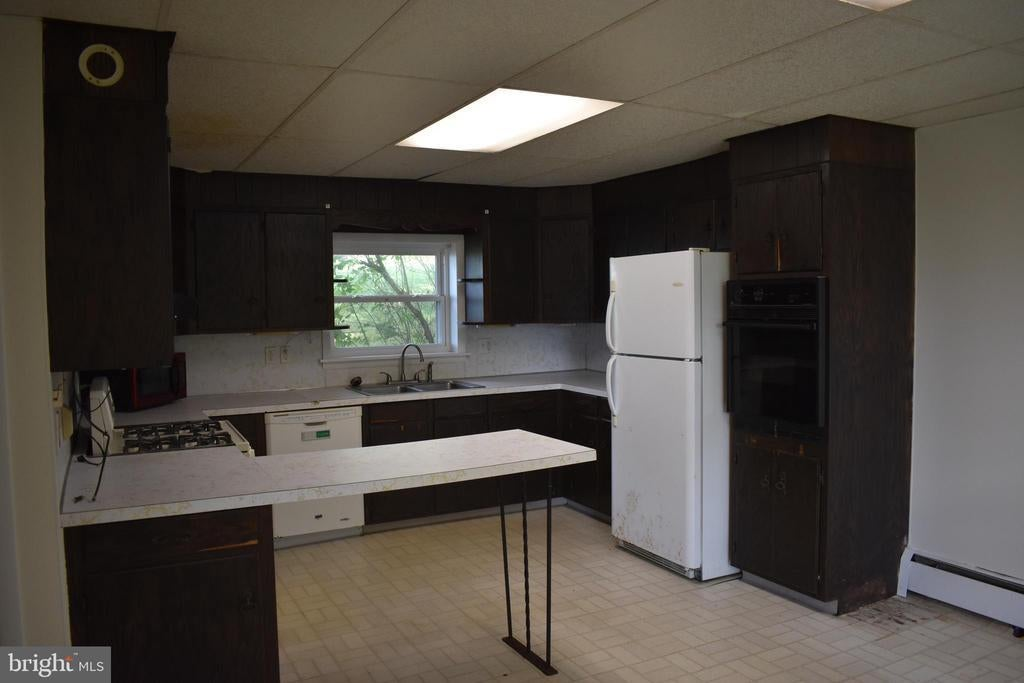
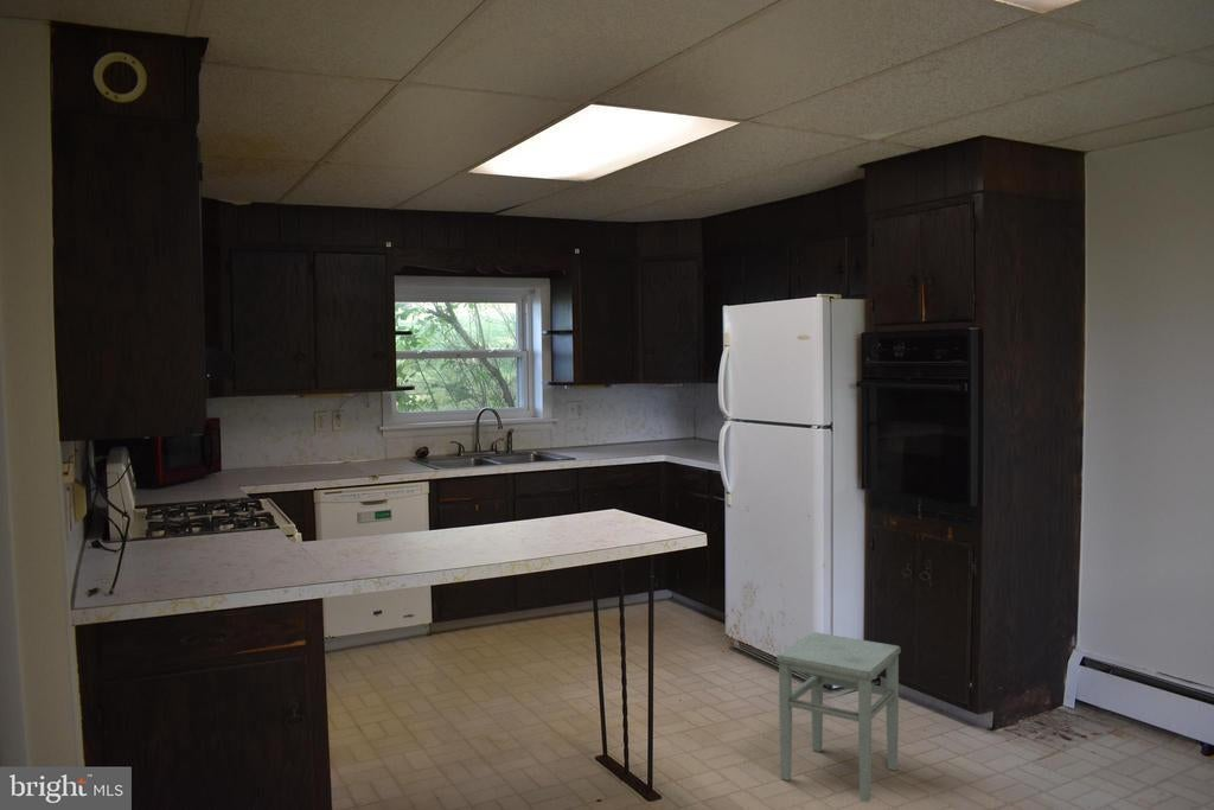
+ stool (839, 712)
